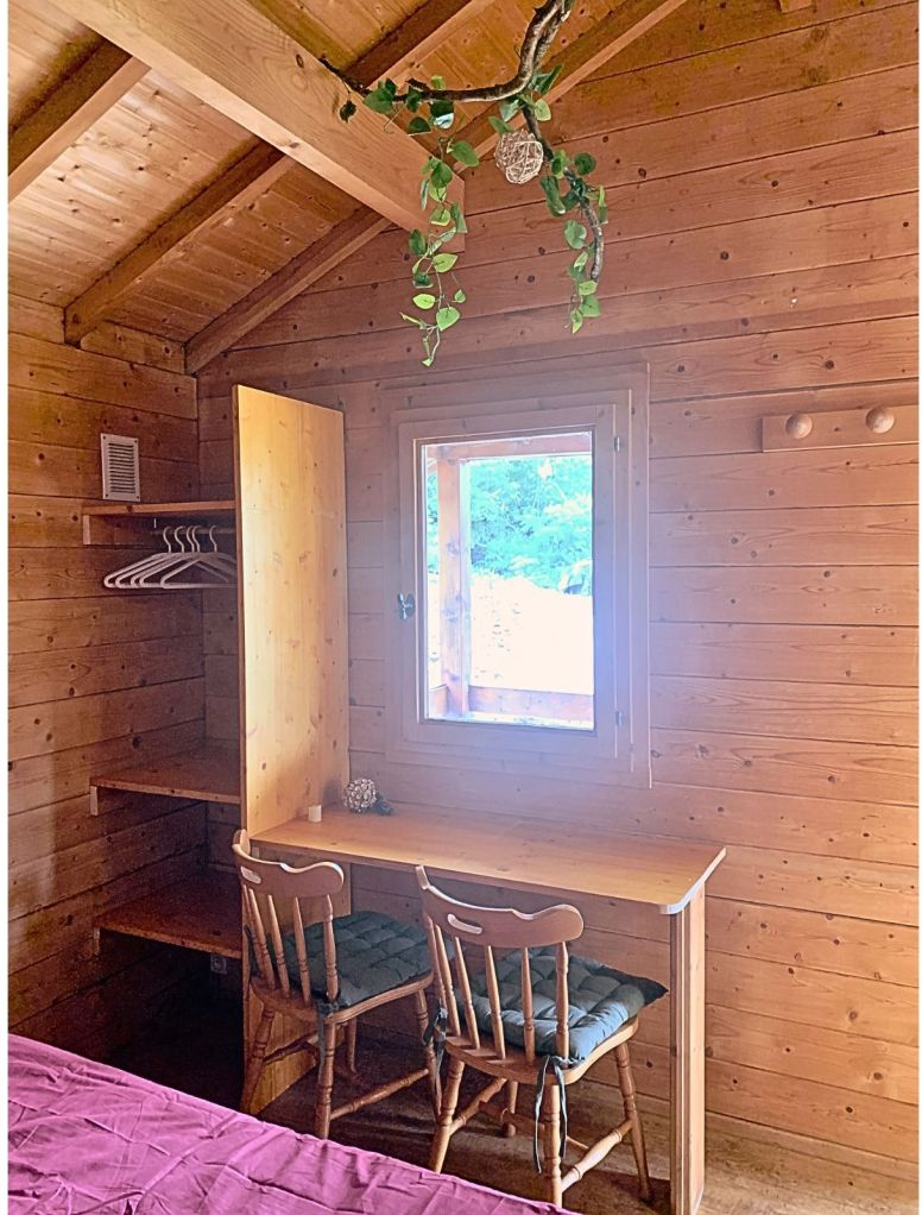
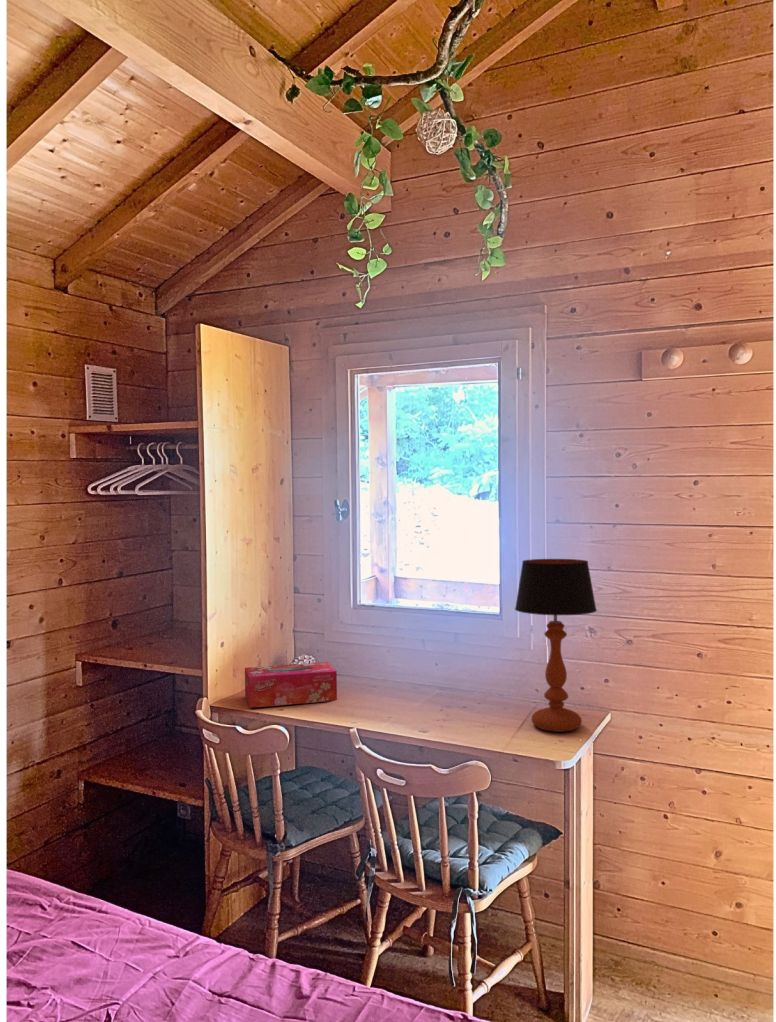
+ tissue box (290, 683)
+ table lamp (555, 643)
